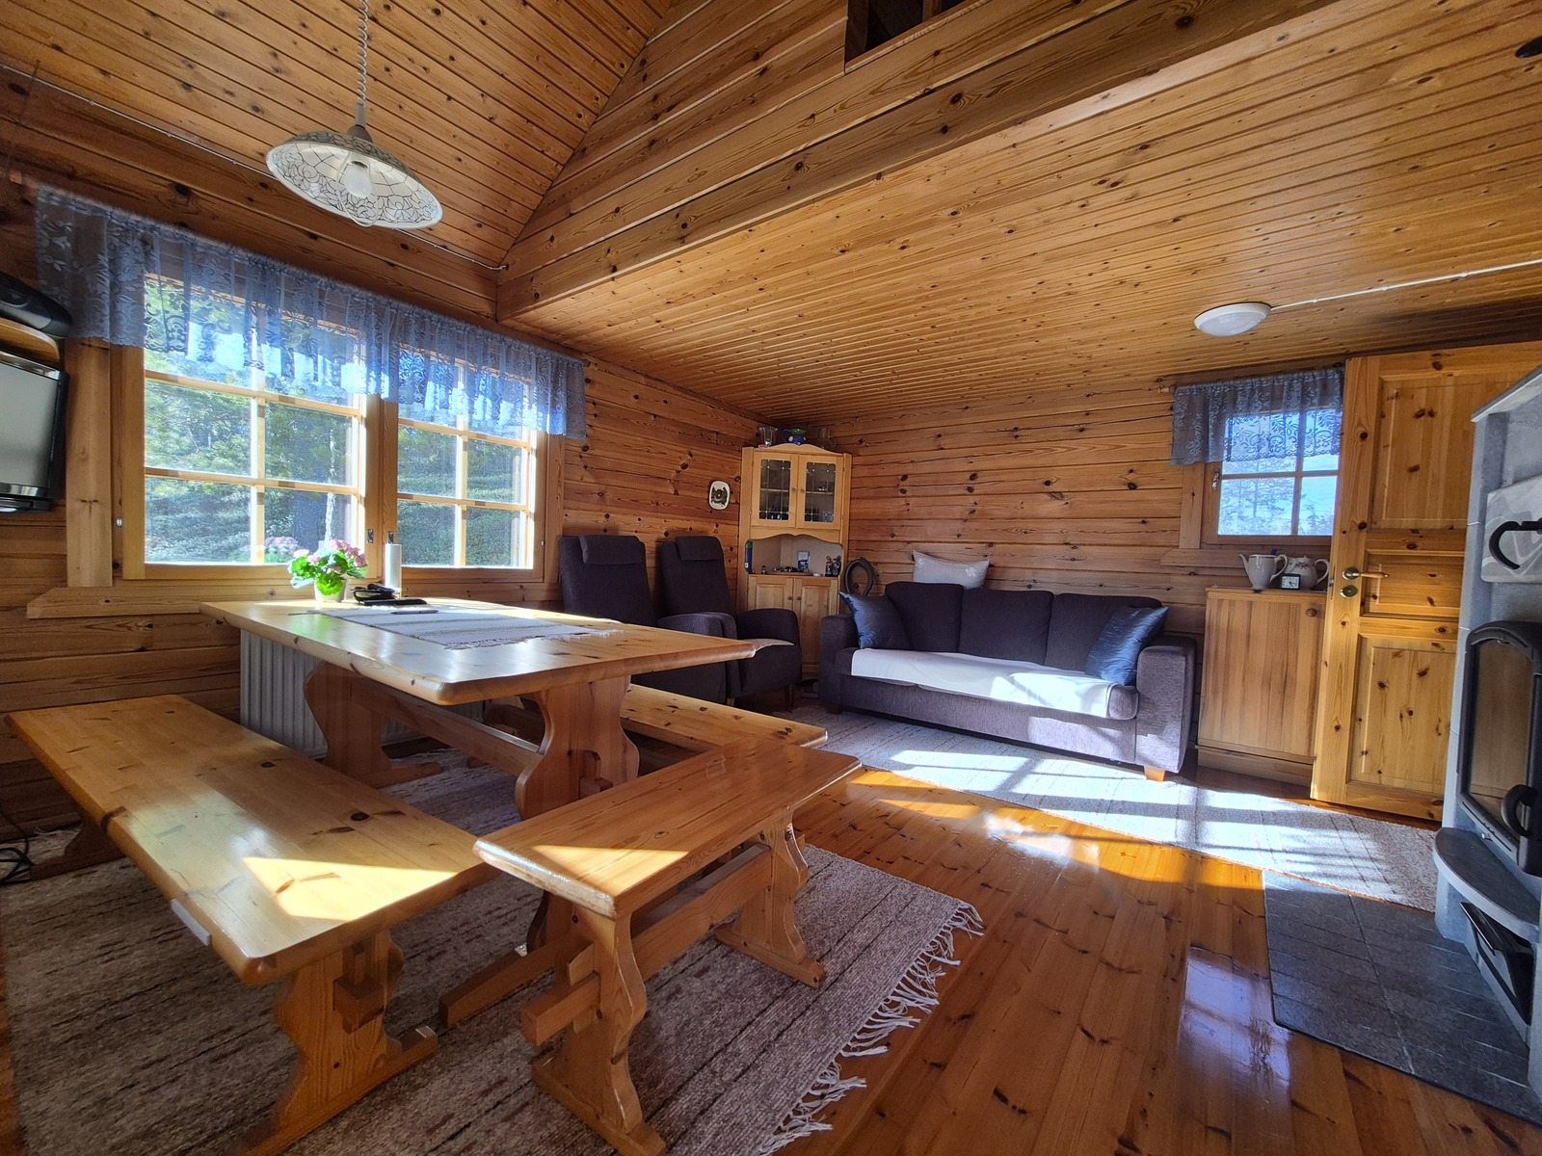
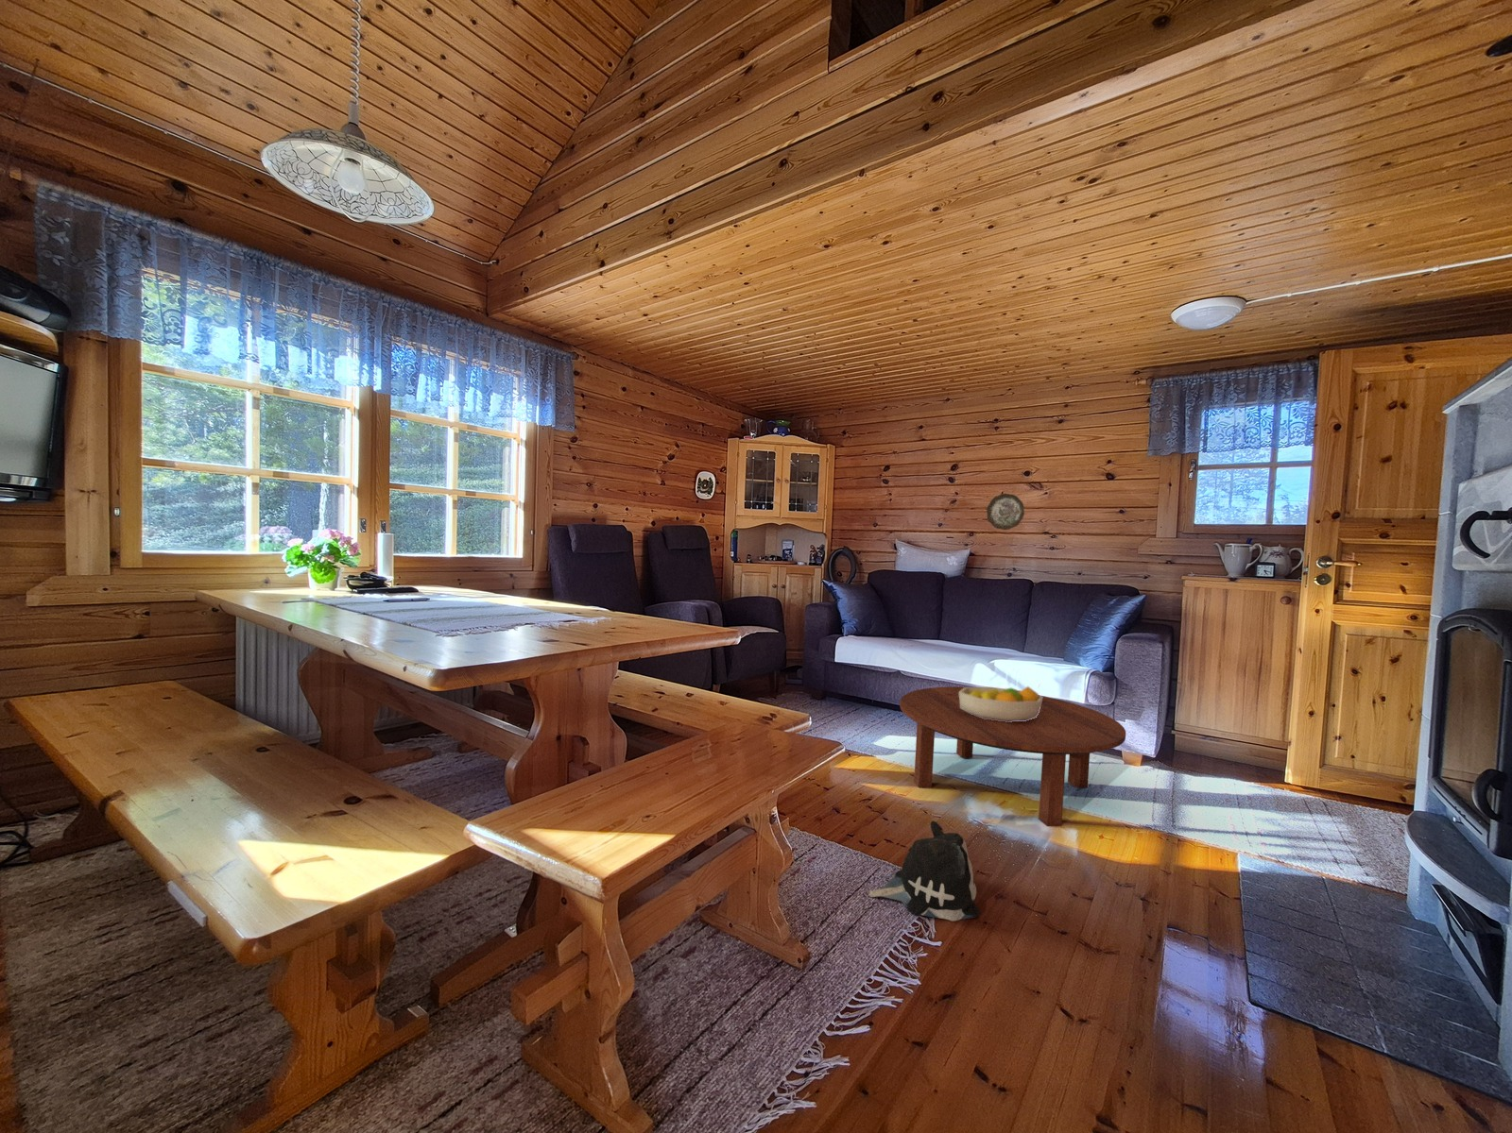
+ coffee table (1002, 747)
+ fruit bowl (1000, 700)
+ plush toy (923, 862)
+ decorative plate (1006, 512)
